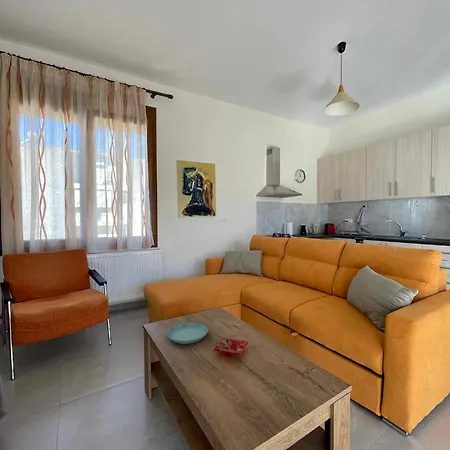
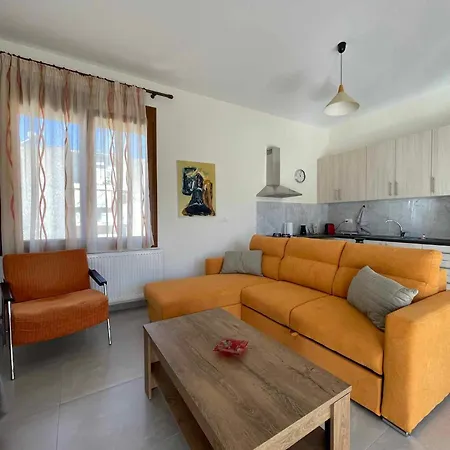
- saucer (187, 333)
